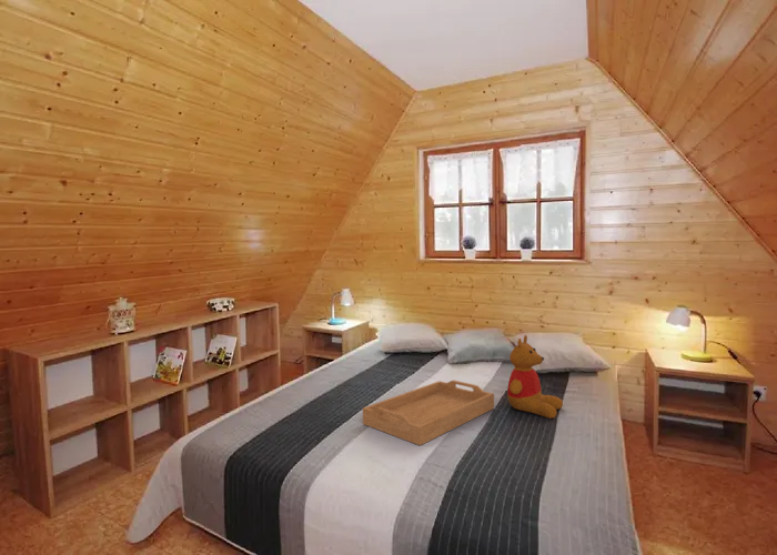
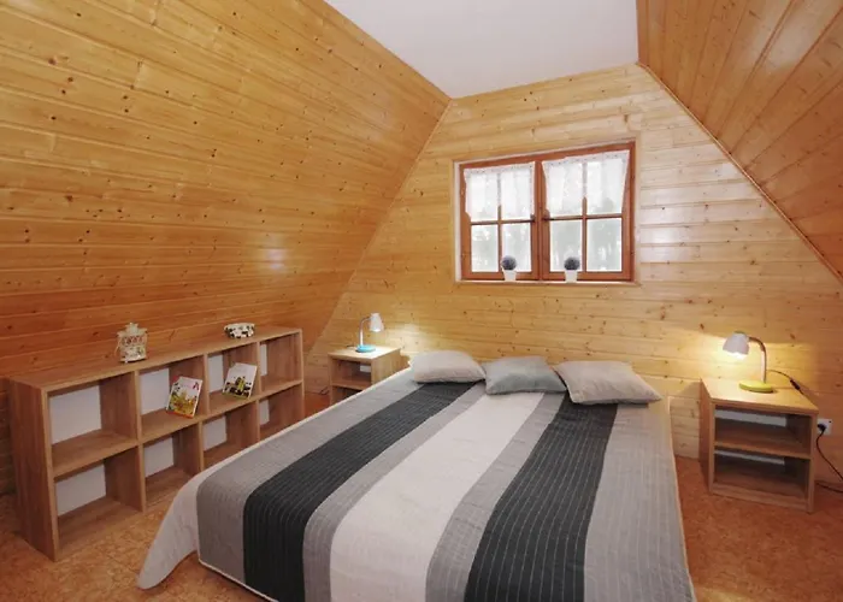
- serving tray (431, 405)
- teddy bear (534, 374)
